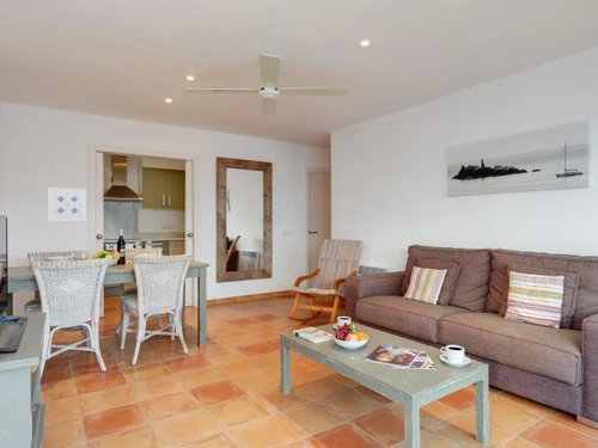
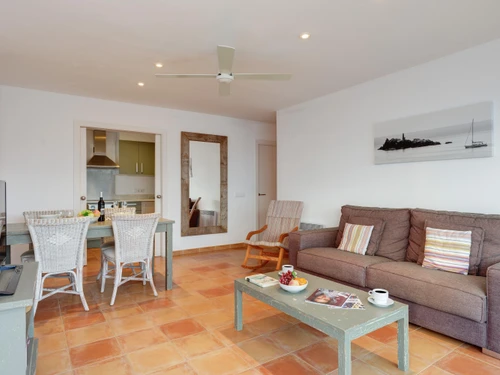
- wall art (67, 204)
